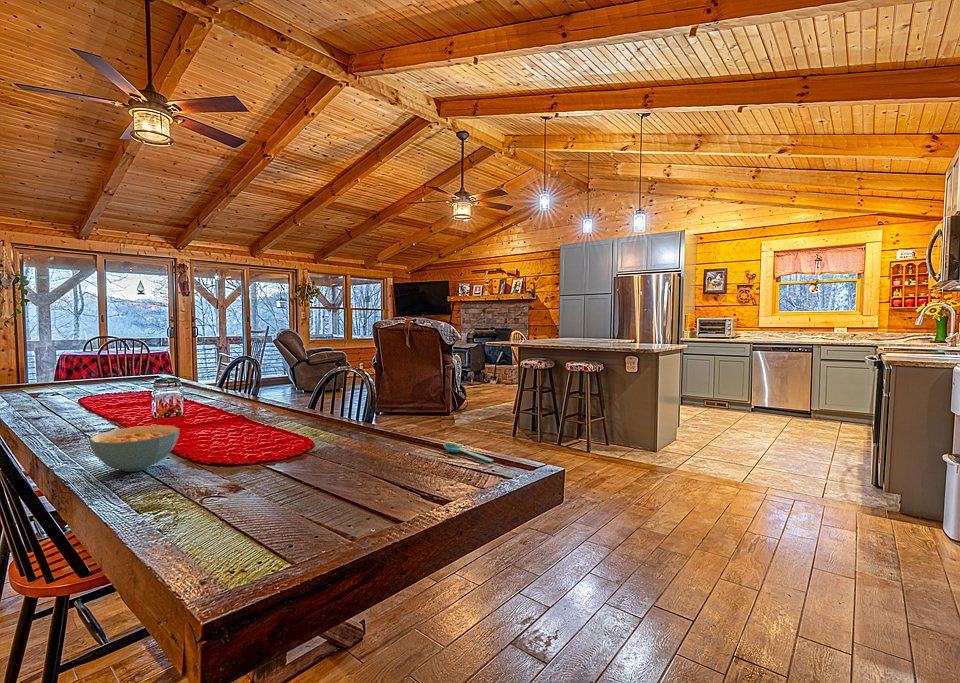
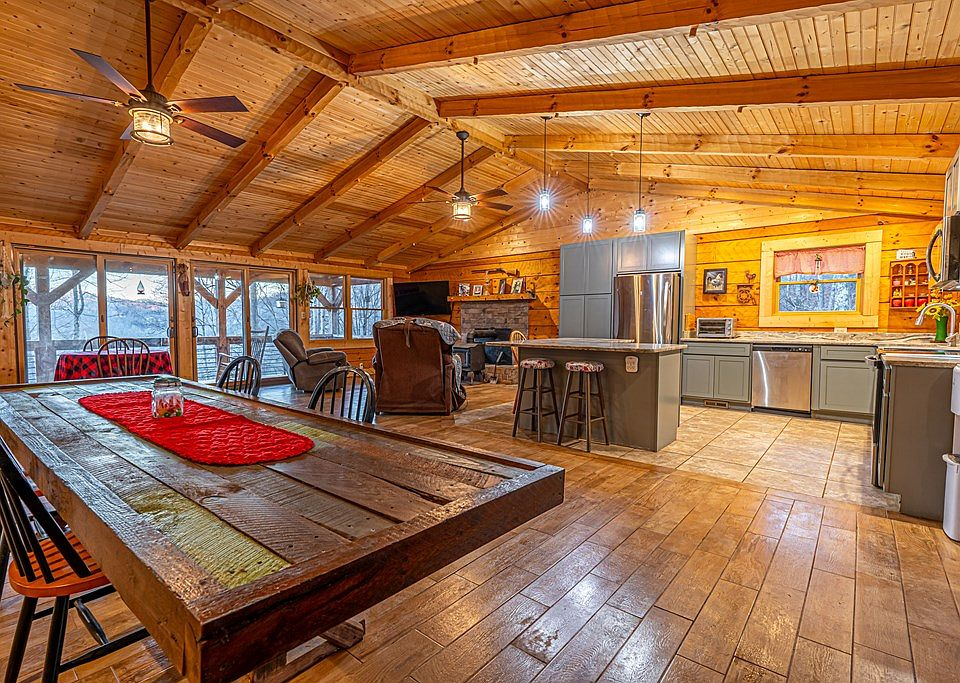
- spoon (467, 452)
- cereal bowl (136, 450)
